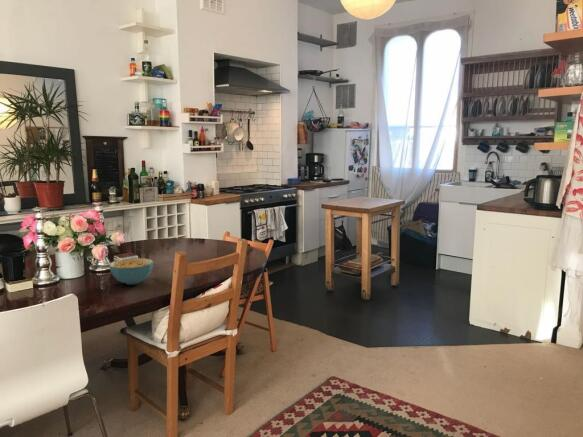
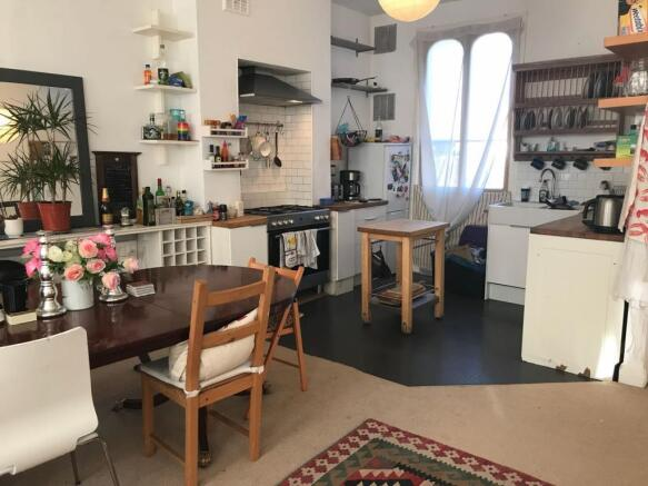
- cereal bowl (131, 272)
